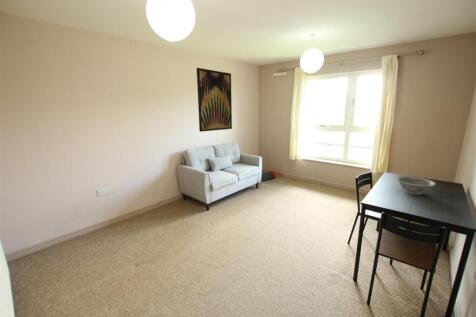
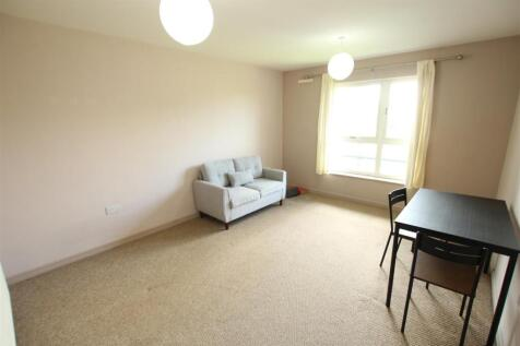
- wall art (215, 101)
- bowl (414, 186)
